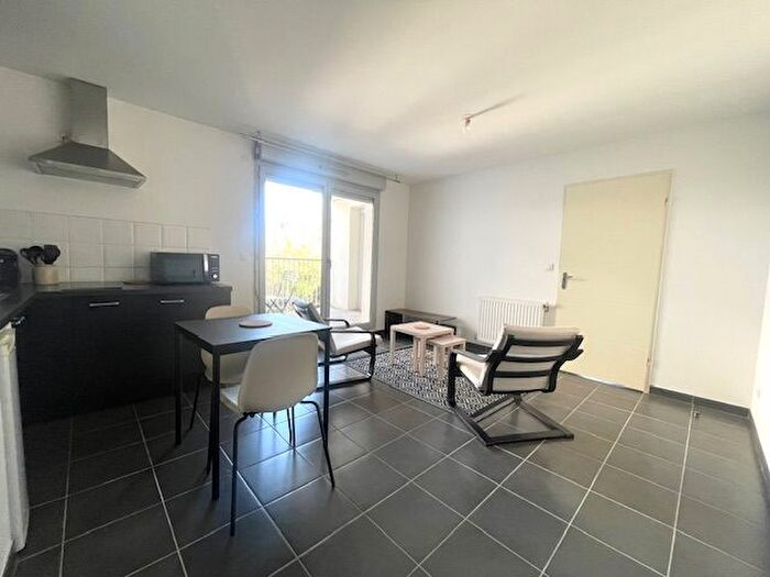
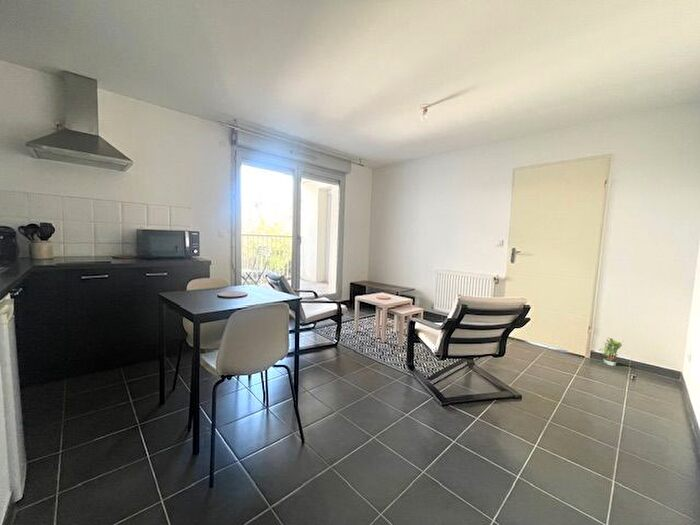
+ potted plant (609, 349)
